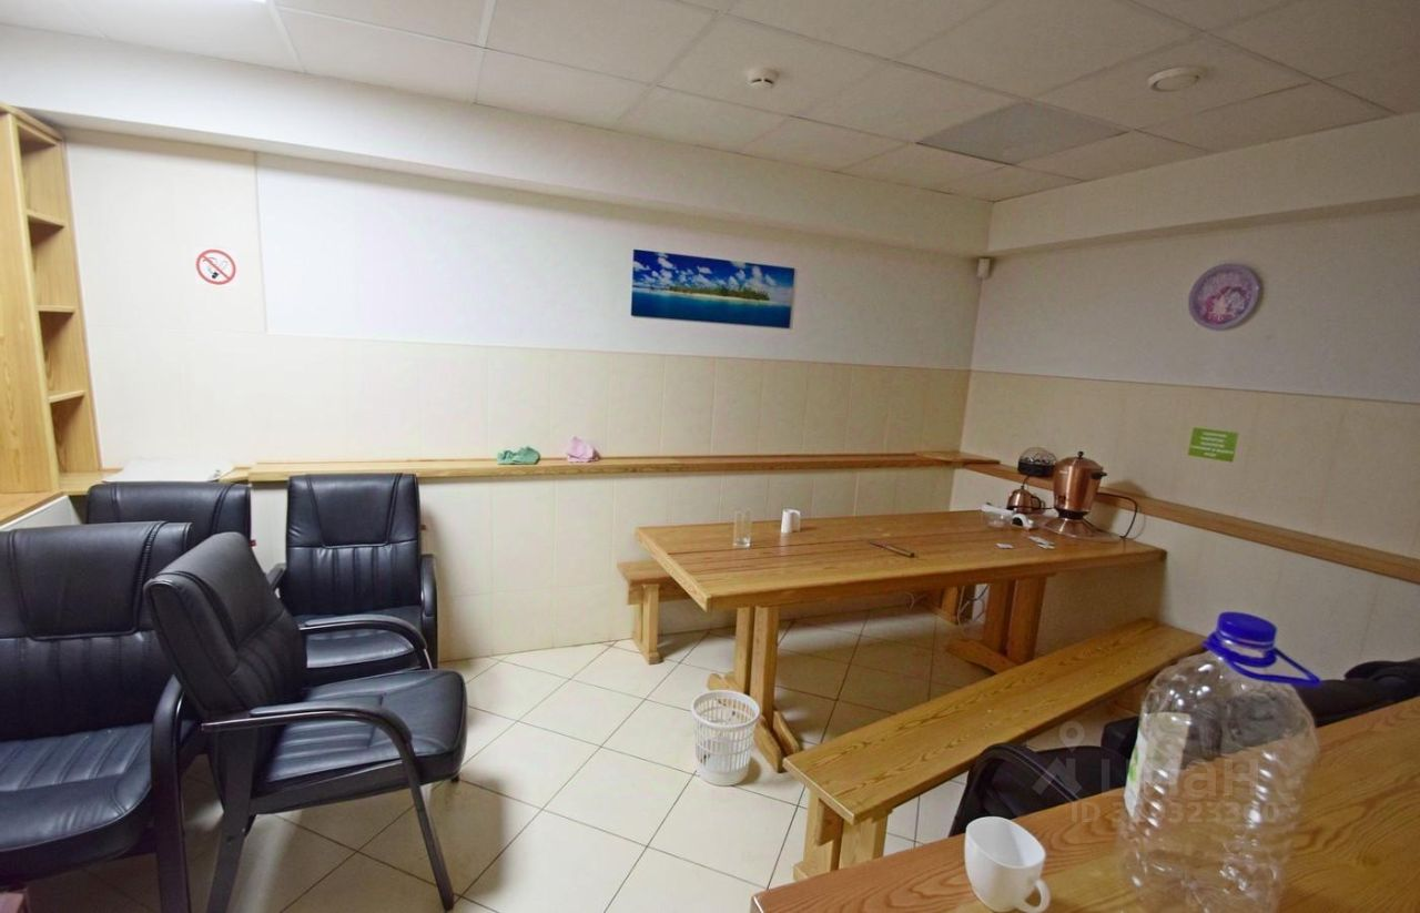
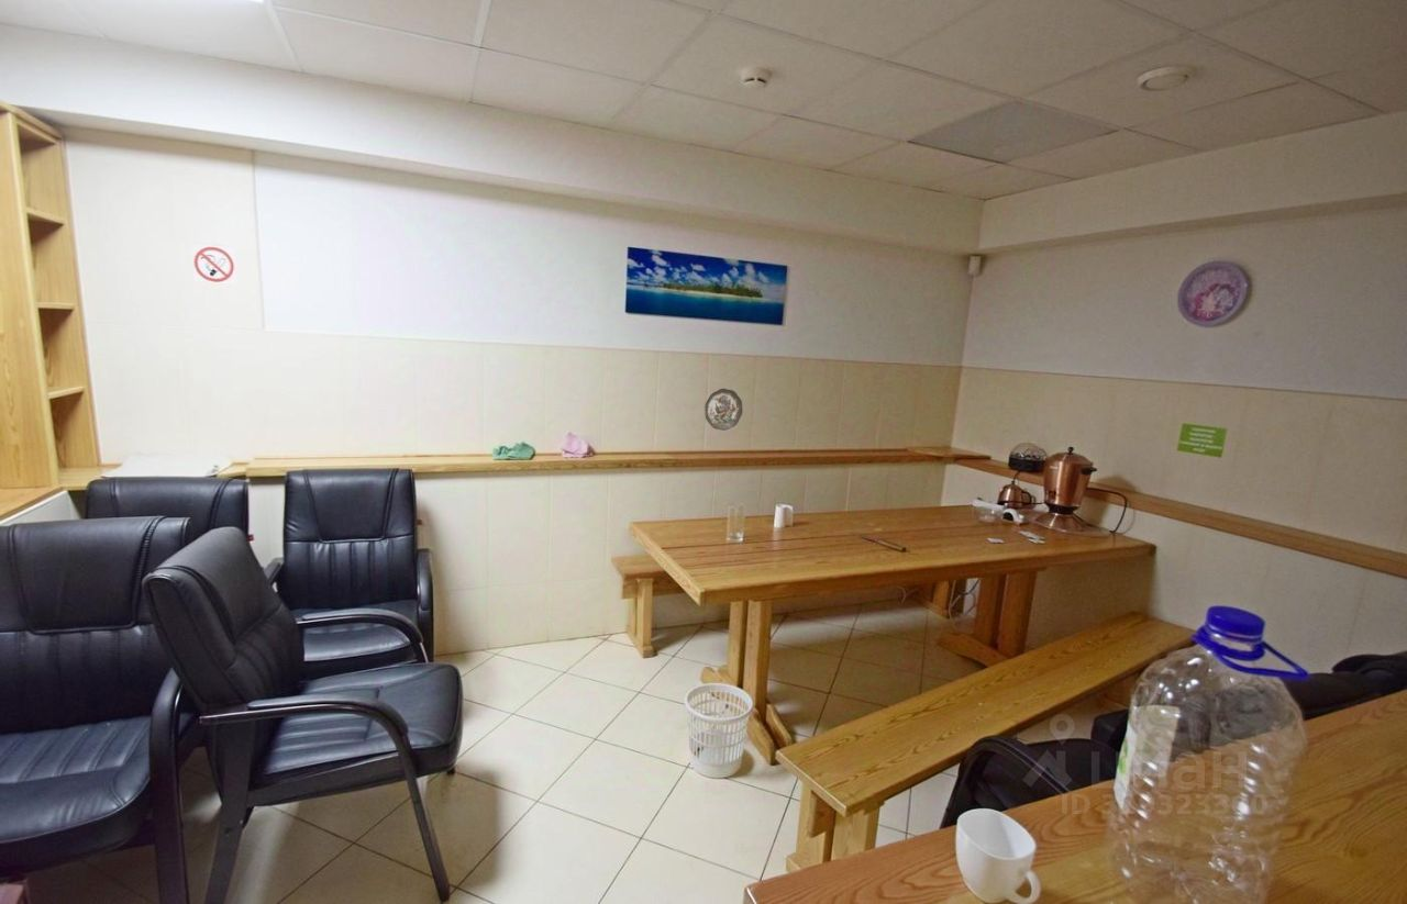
+ decorative plate (722, 409)
